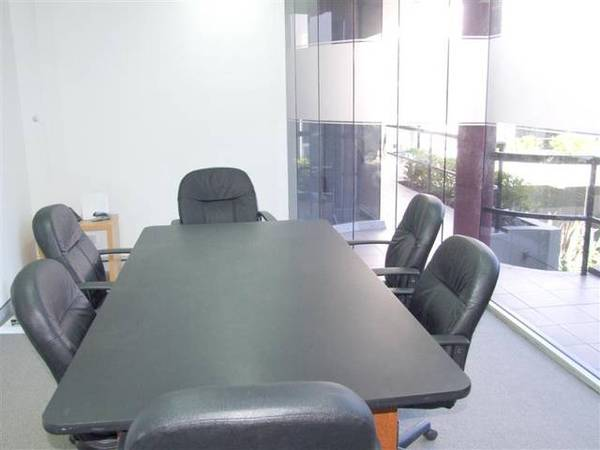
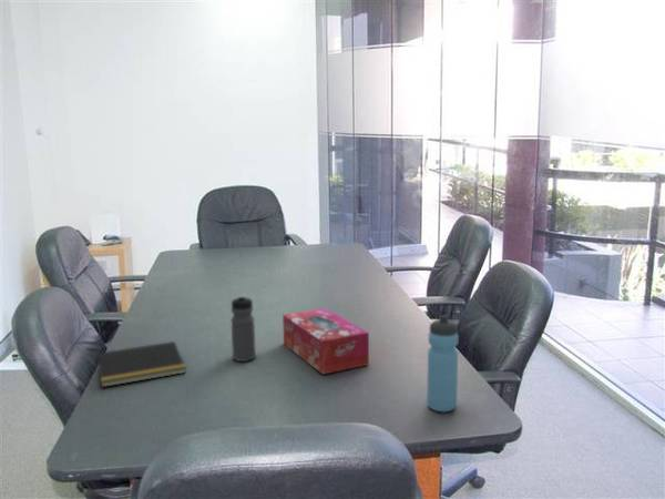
+ notepad (140, 363)
+ water bottle (442, 361)
+ tissue box (324, 338)
+ water bottle (243, 326)
